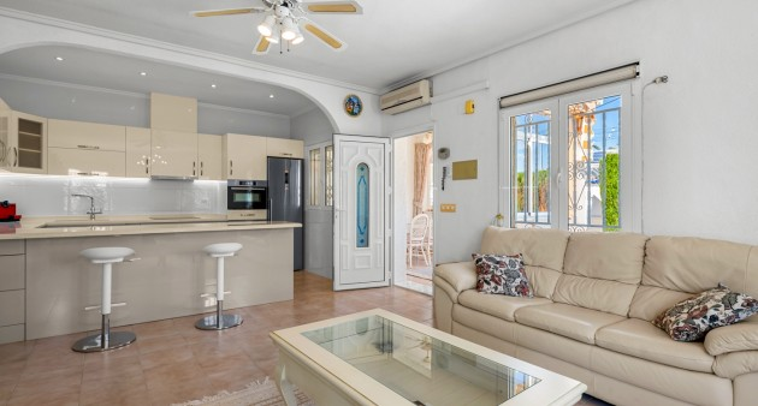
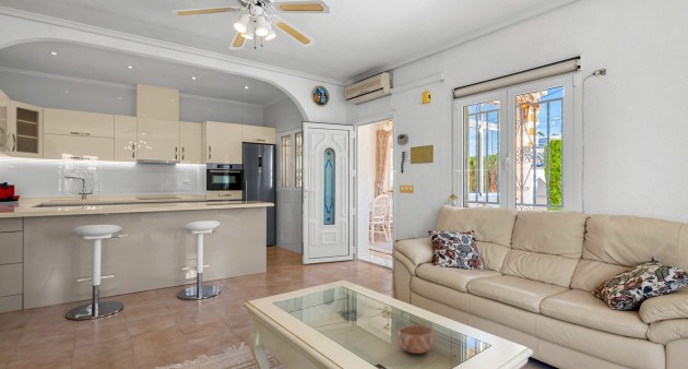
+ bowl (415, 340)
